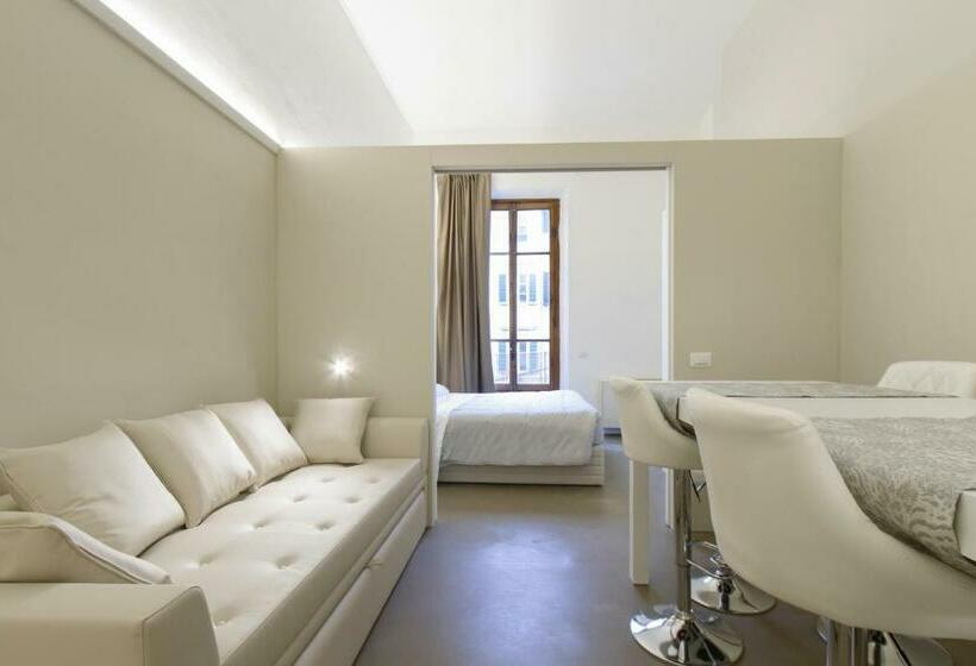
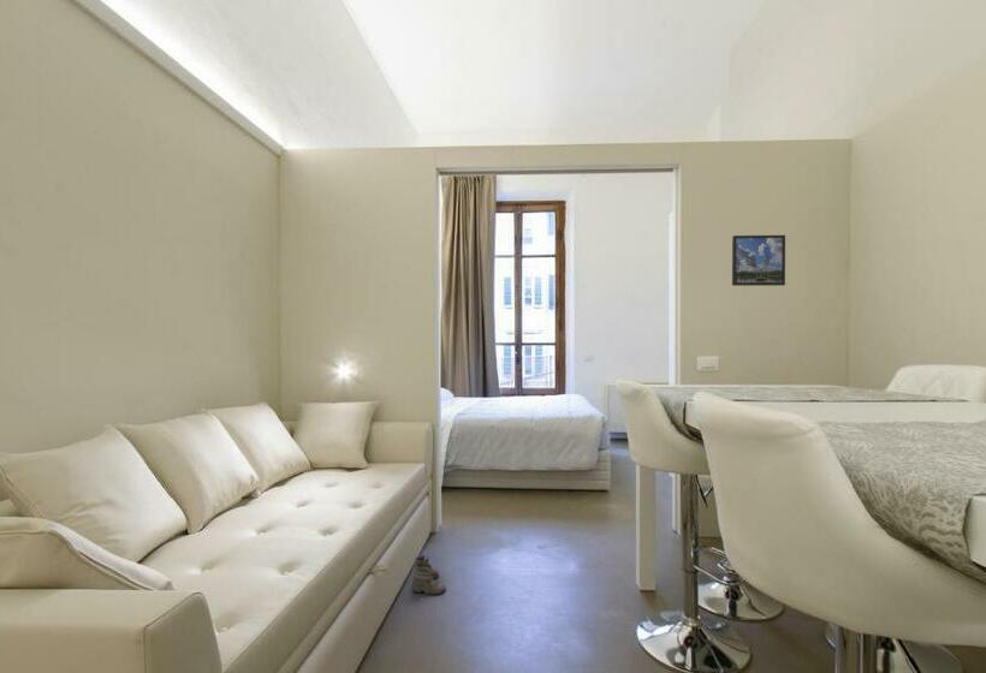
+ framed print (758, 260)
+ boots (428, 573)
